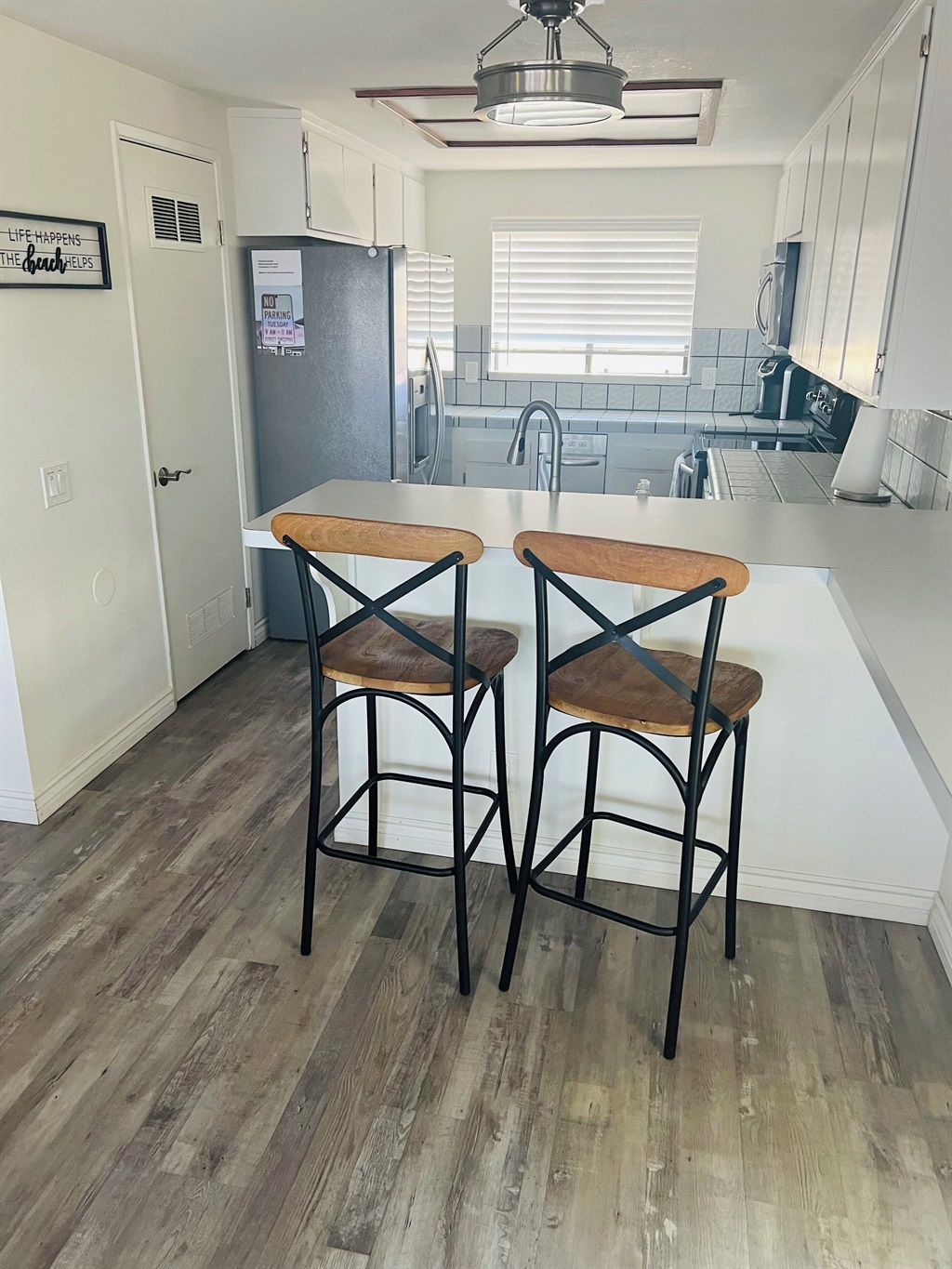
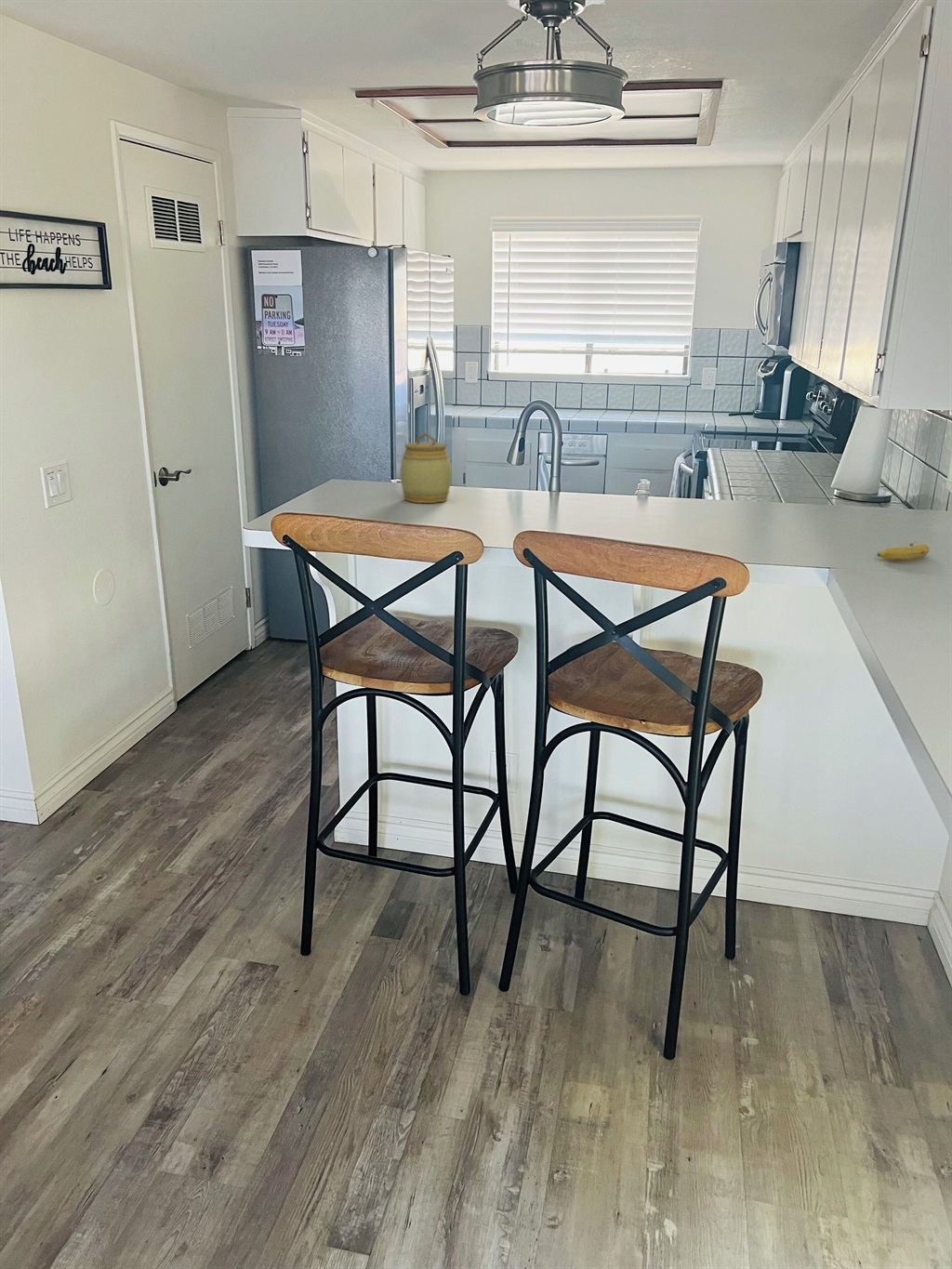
+ banana (903, 549)
+ jar (426, 466)
